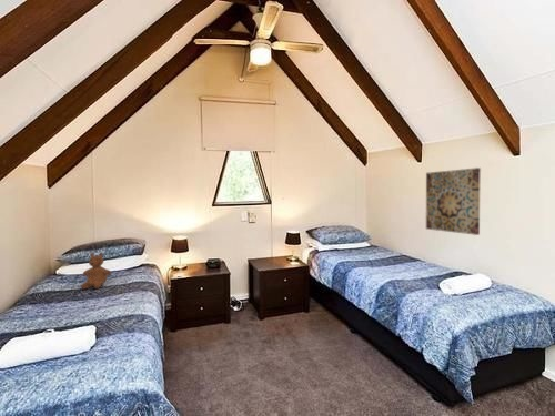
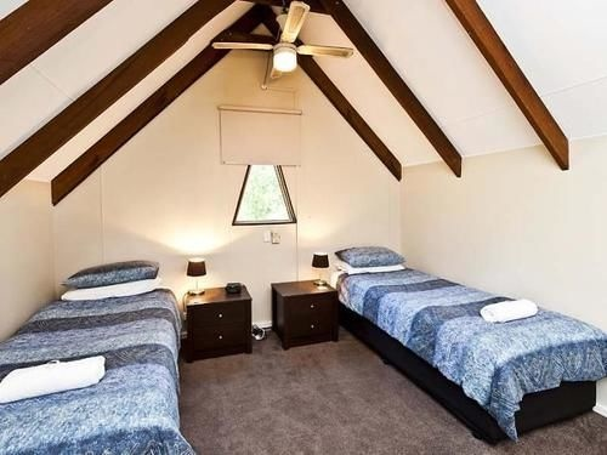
- teddy bear (94, 270)
- wall art (451, 201)
